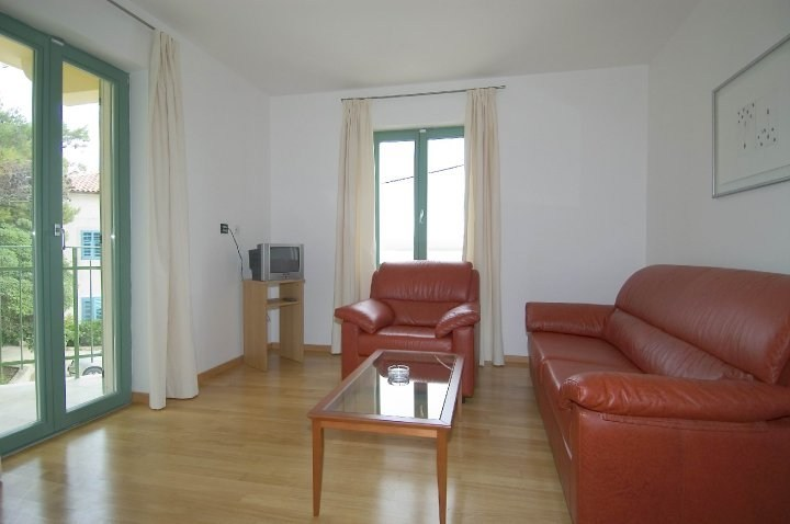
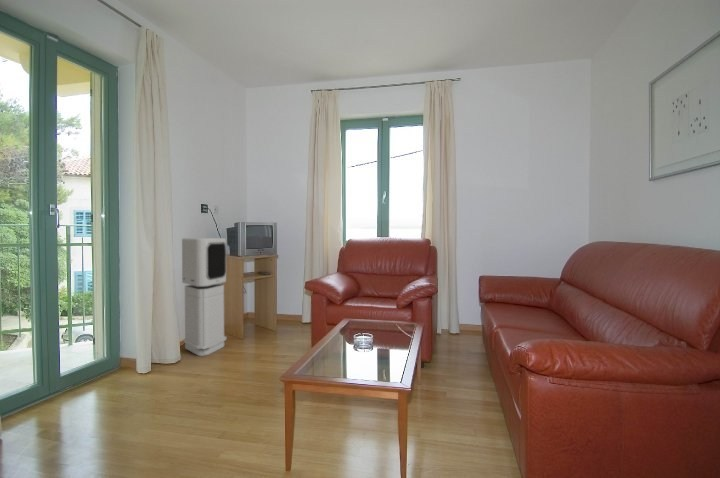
+ air purifier (200, 294)
